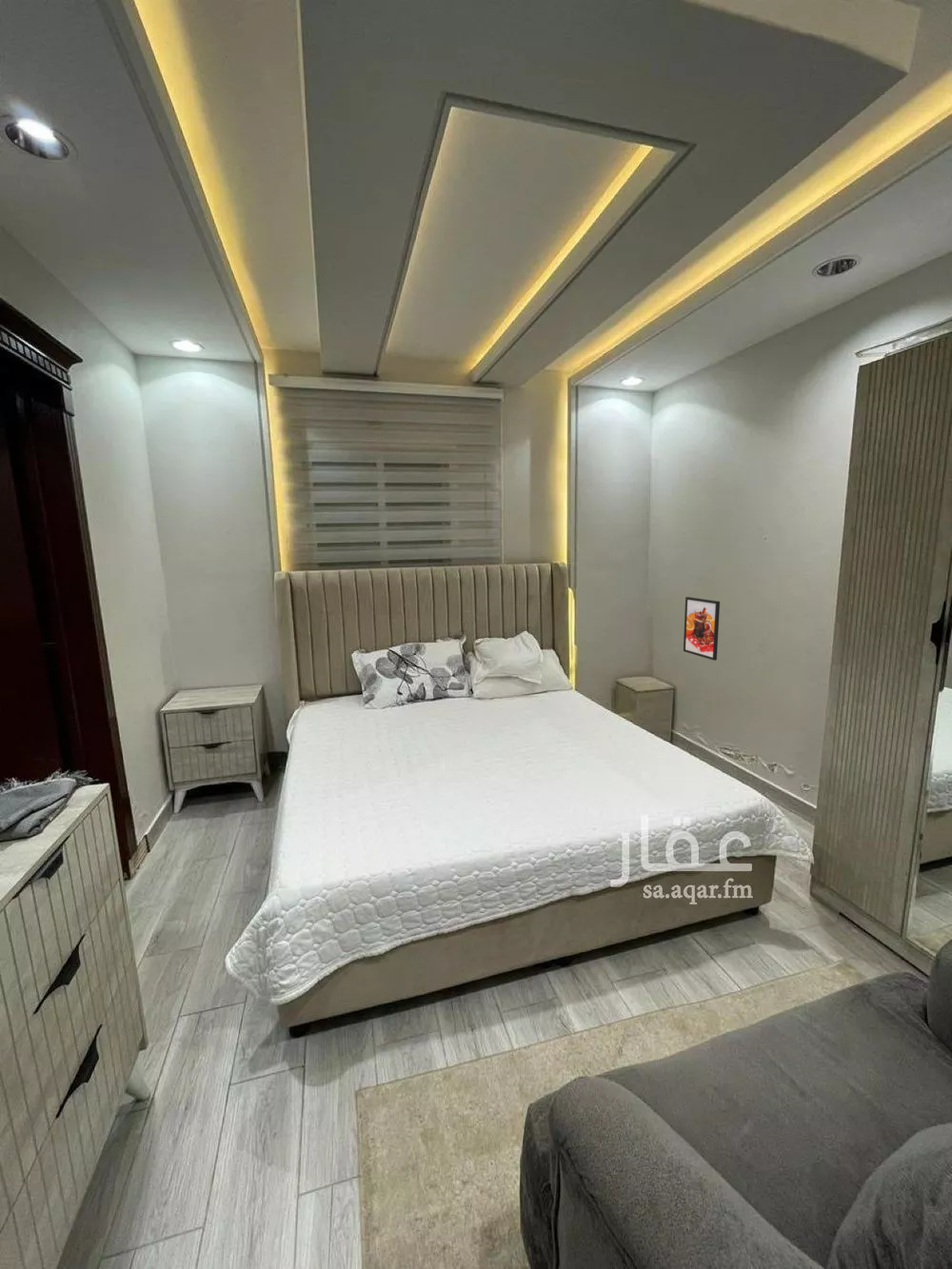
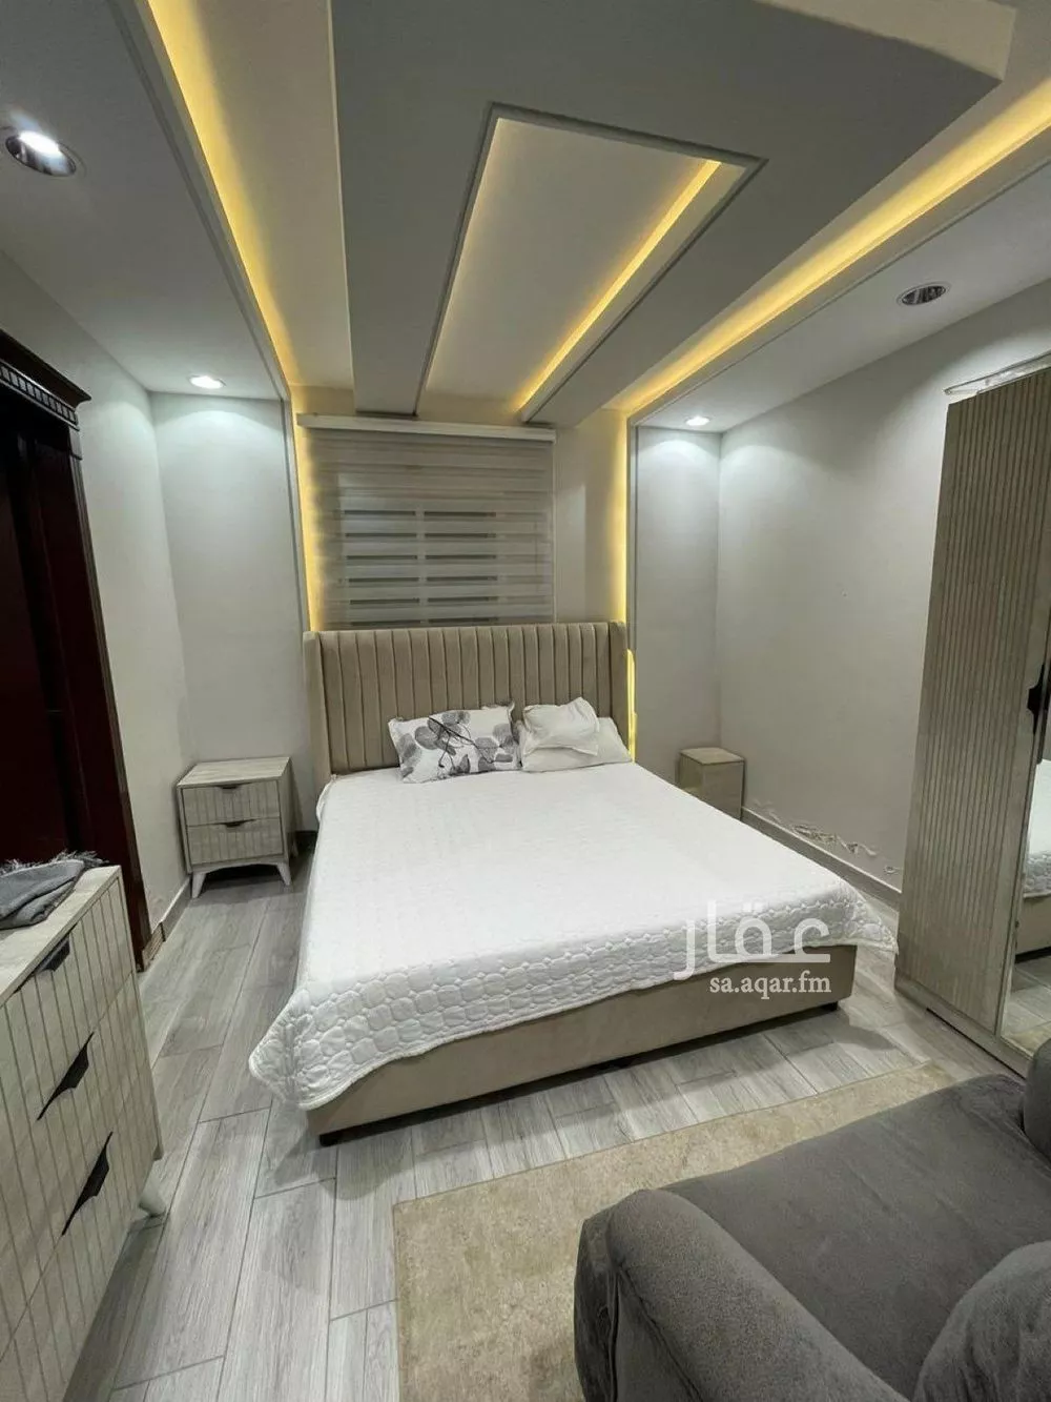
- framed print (701, 627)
